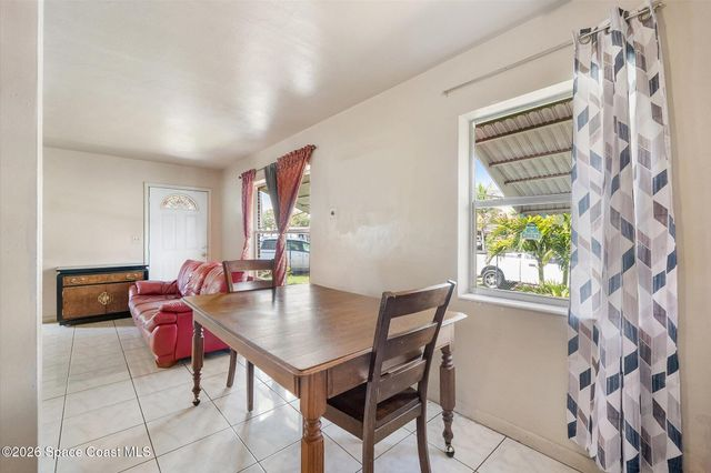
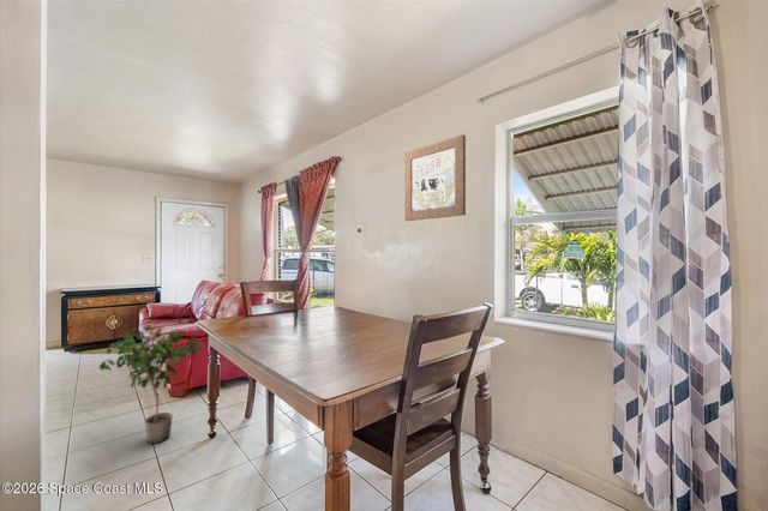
+ wall art (432, 181)
+ potted plant (154, 385)
